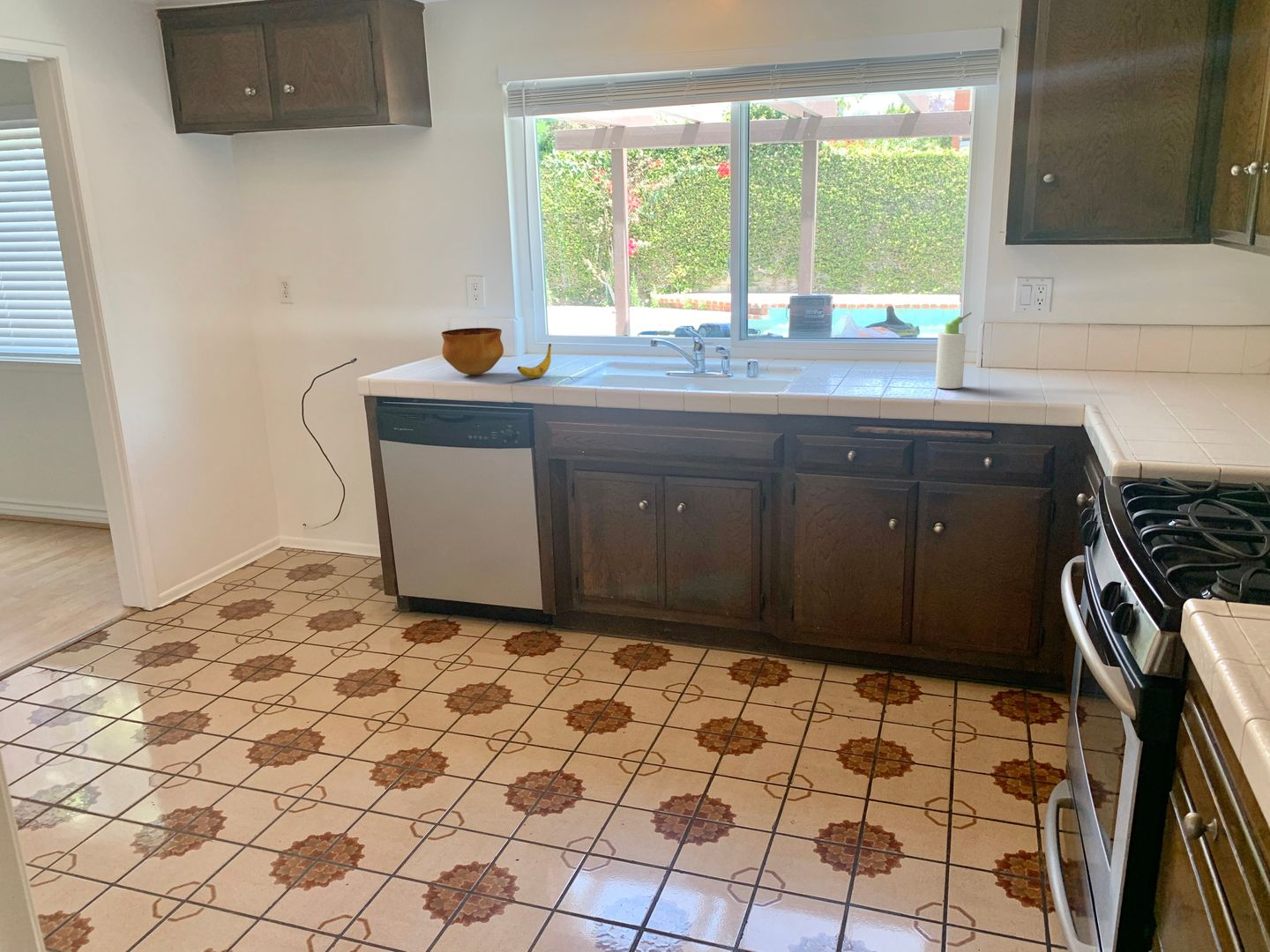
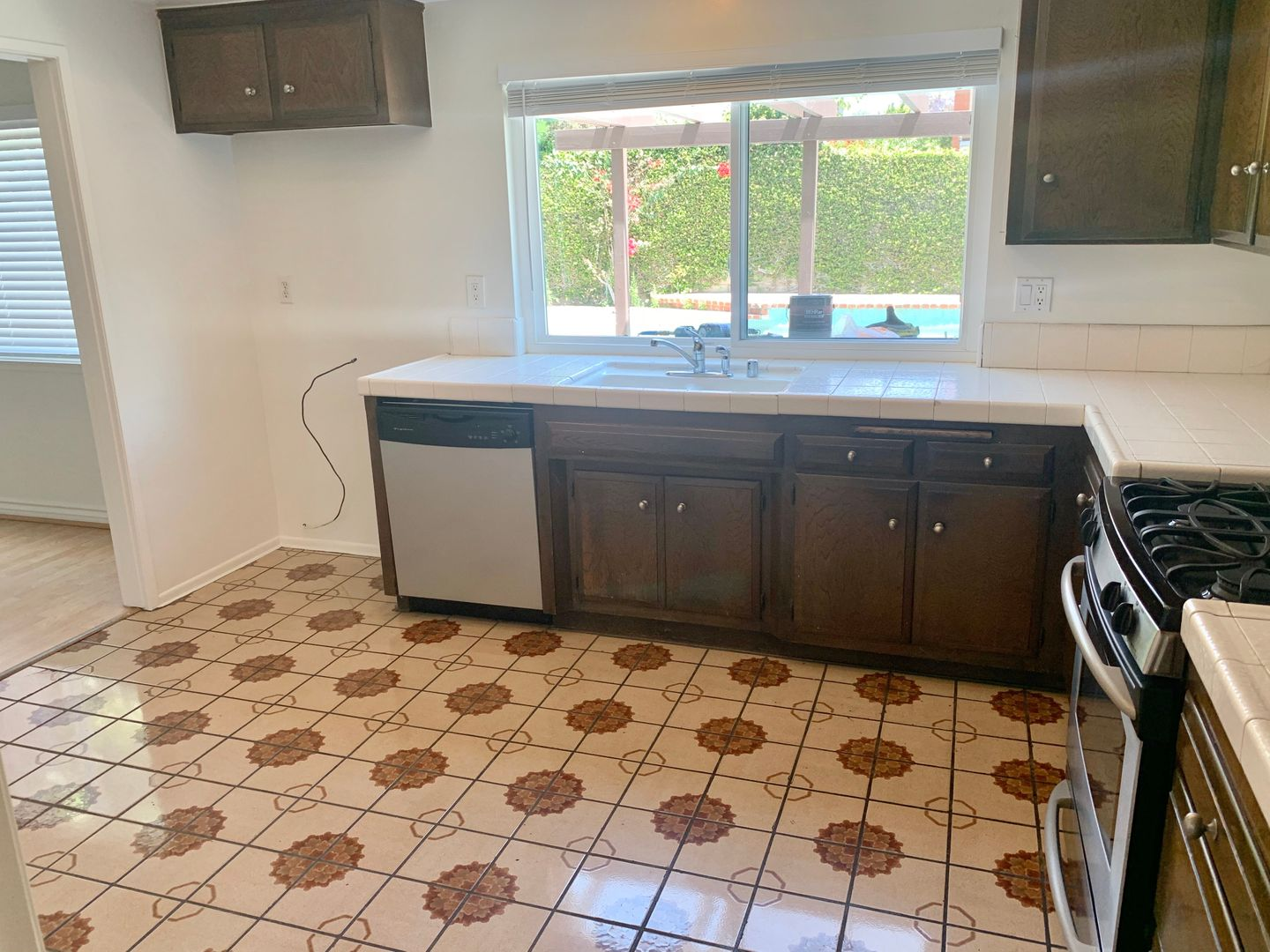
- bottle (952, 349)
- banana (536, 366)
- bowl (473, 353)
